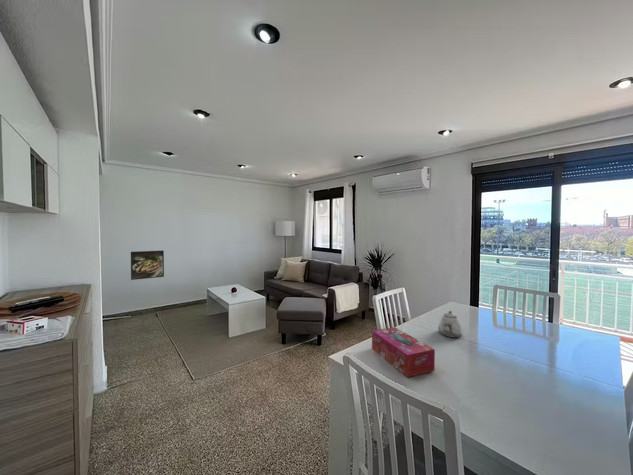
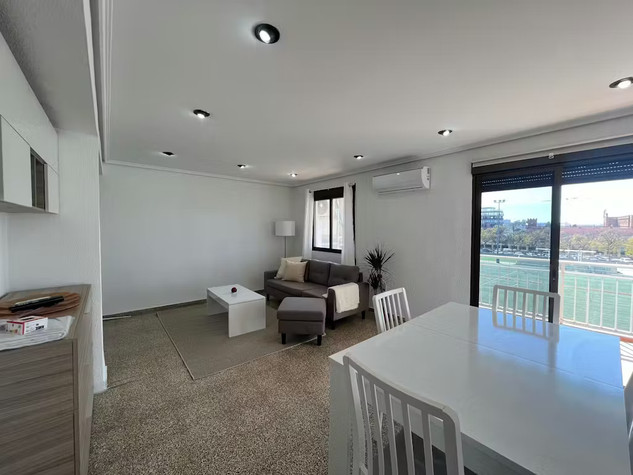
- teapot (449, 323)
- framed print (147, 264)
- tissue box (400, 349)
